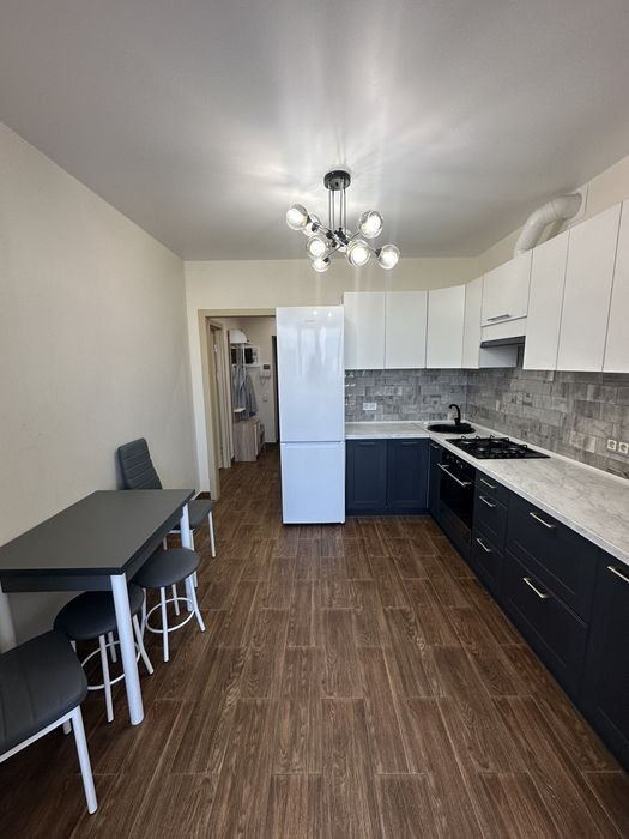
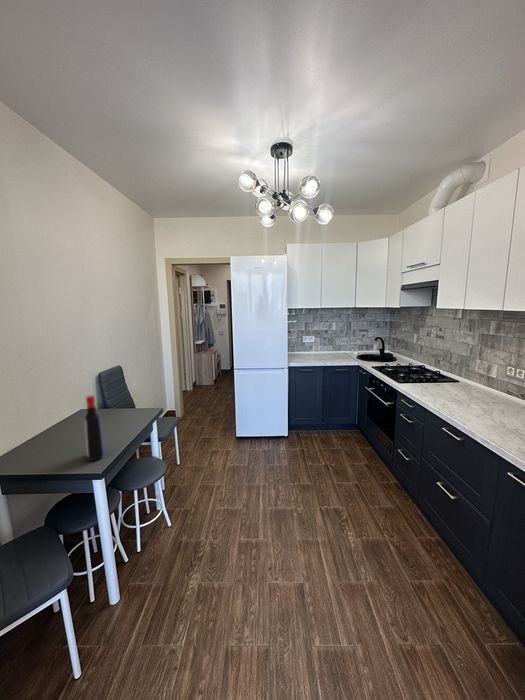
+ liquor bottle (92, 426)
